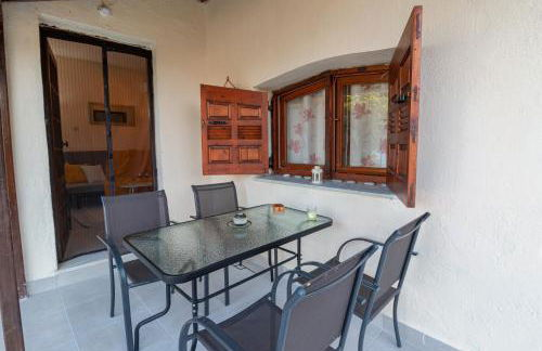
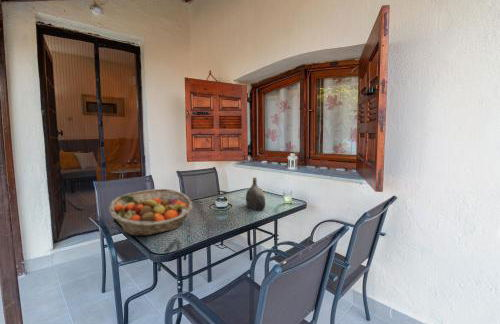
+ fruit basket (153, 210)
+ water jug (255, 192)
